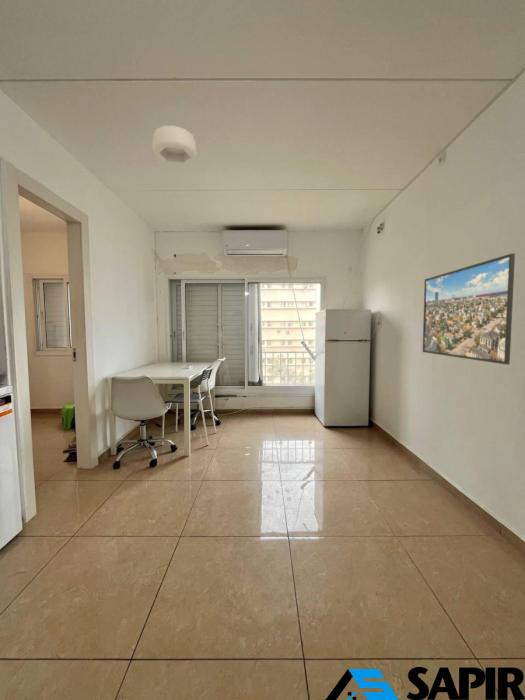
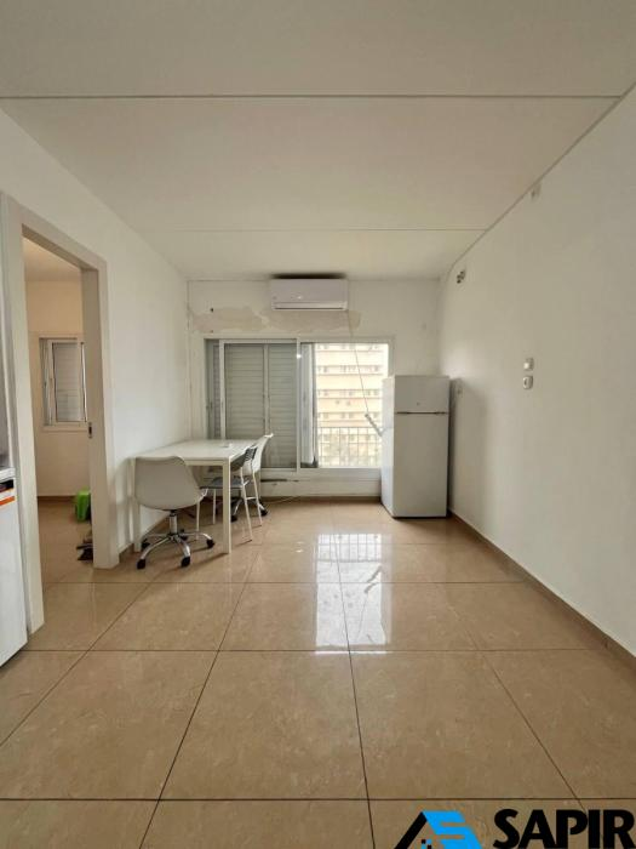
- ceiling light (174, 145)
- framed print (458, 313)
